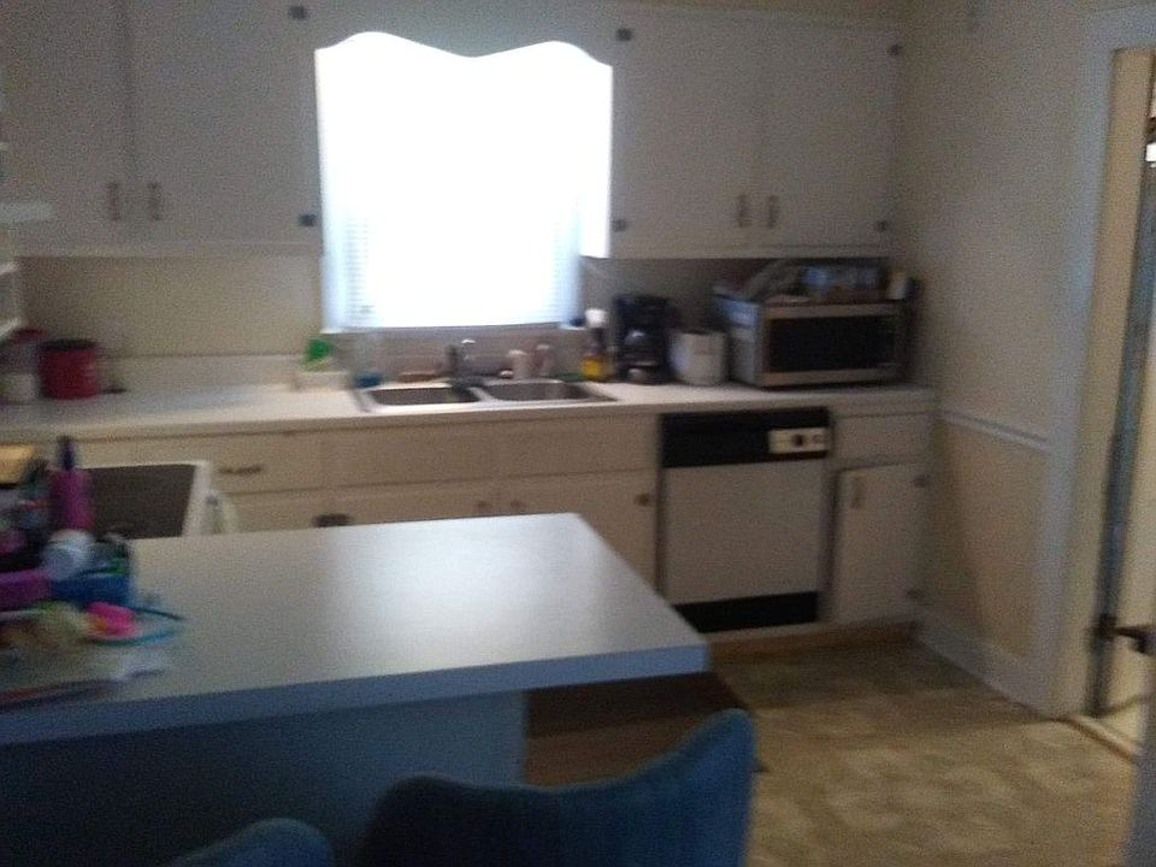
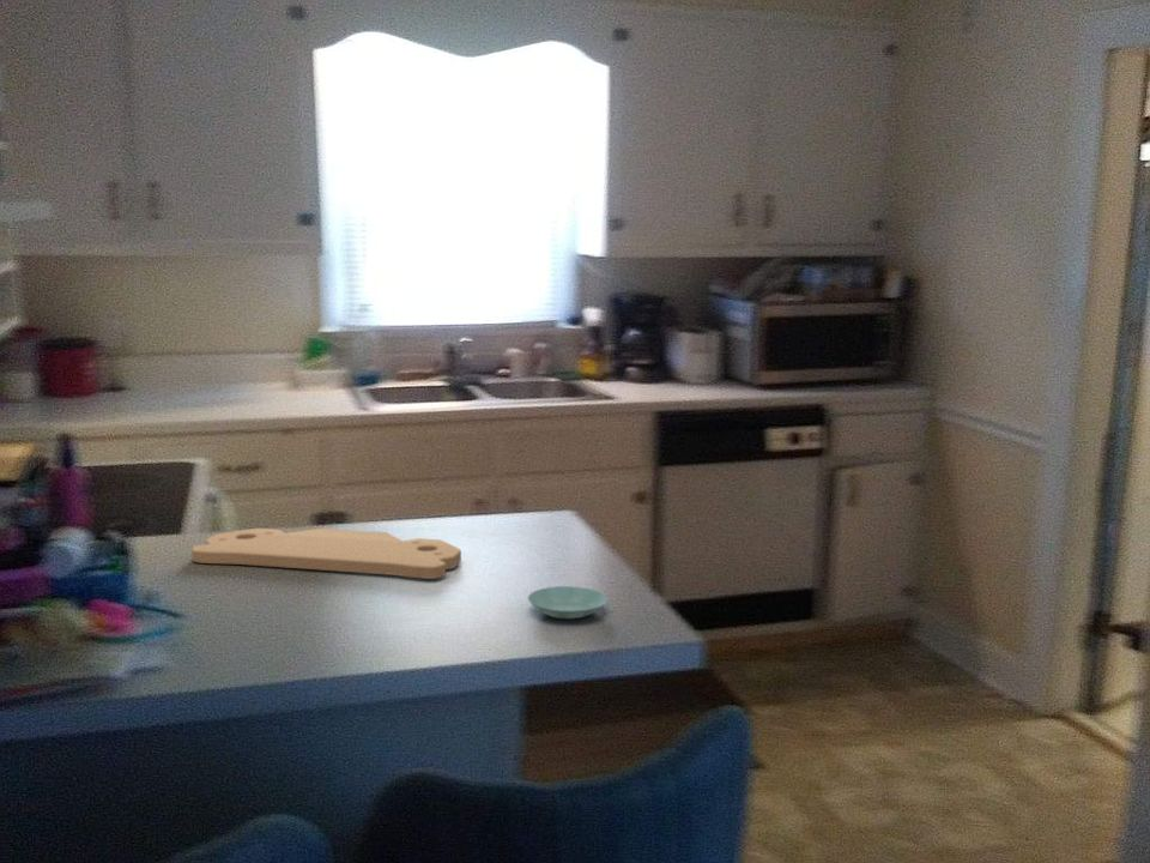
+ saucer (567, 604)
+ cutting board (333, 549)
